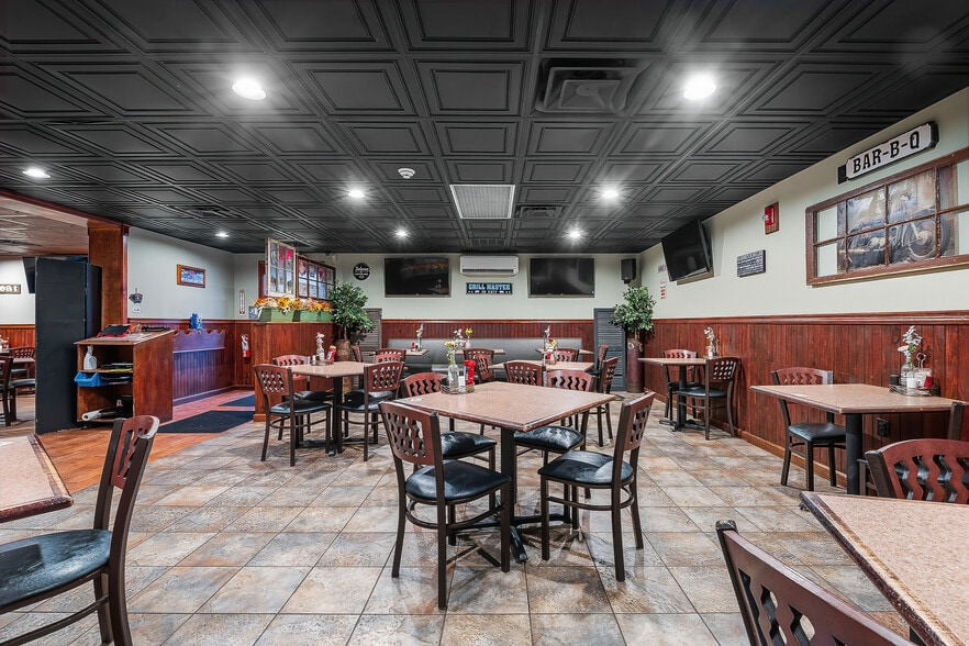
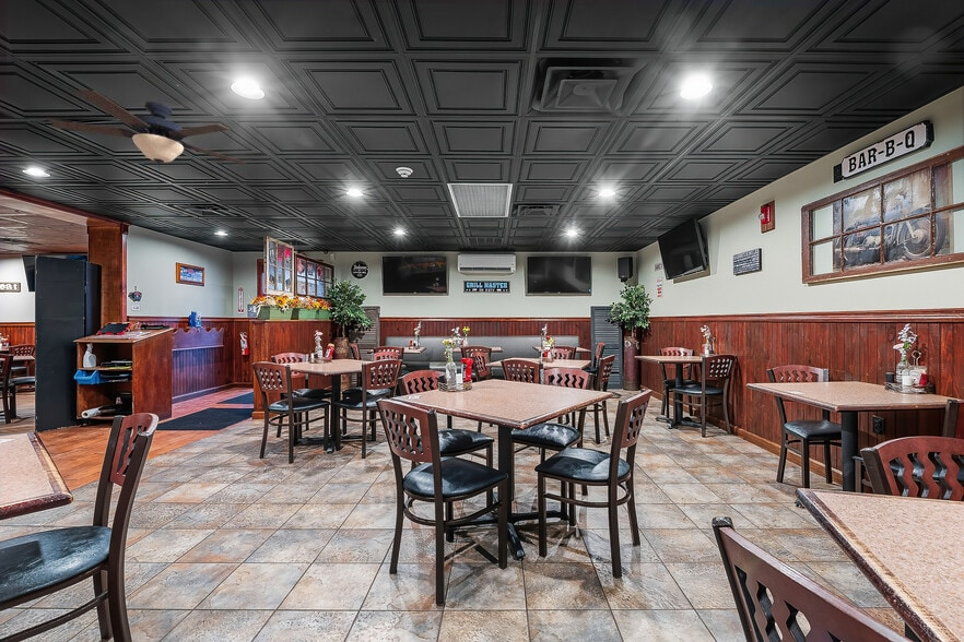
+ ceiling fan (158, 148)
